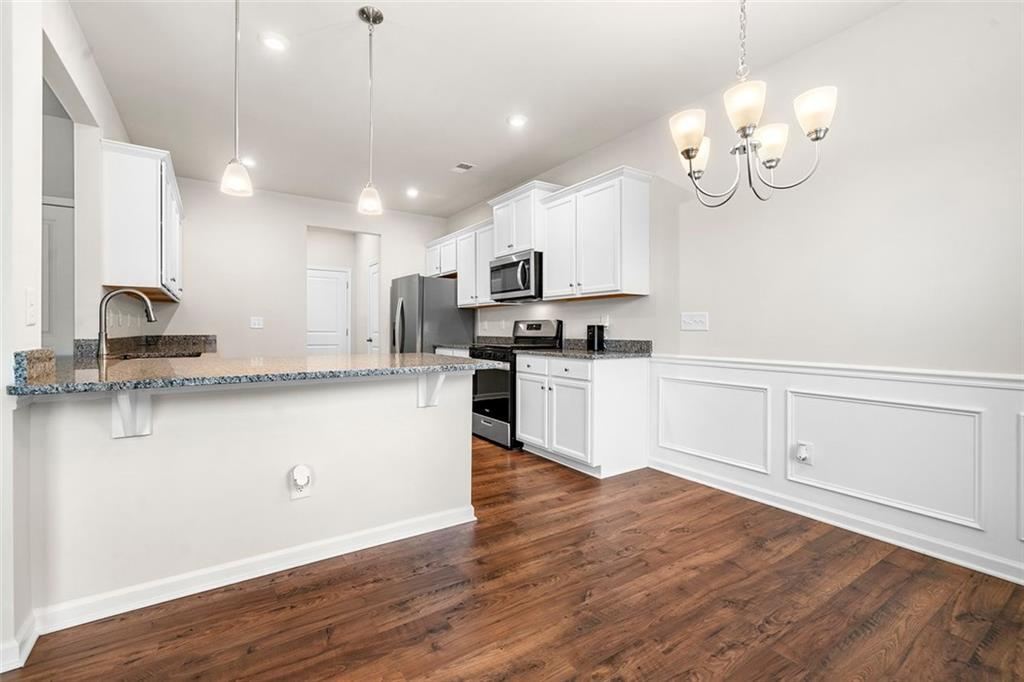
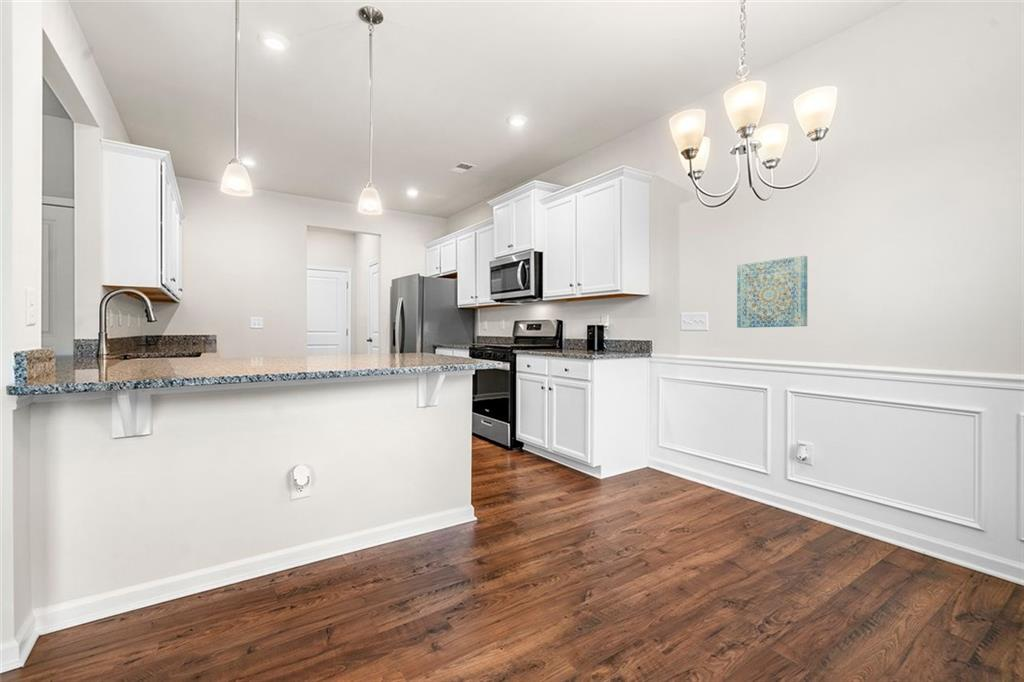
+ wall art (770, 293)
